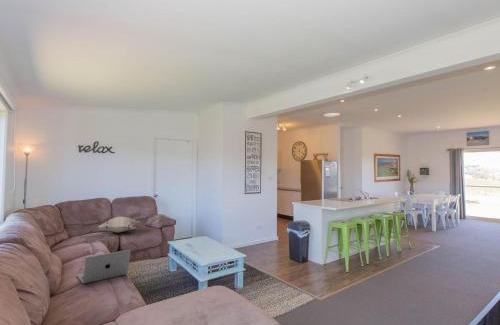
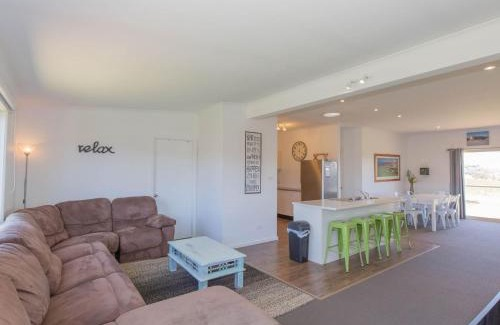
- laptop (103, 262)
- decorative pillow (119, 224)
